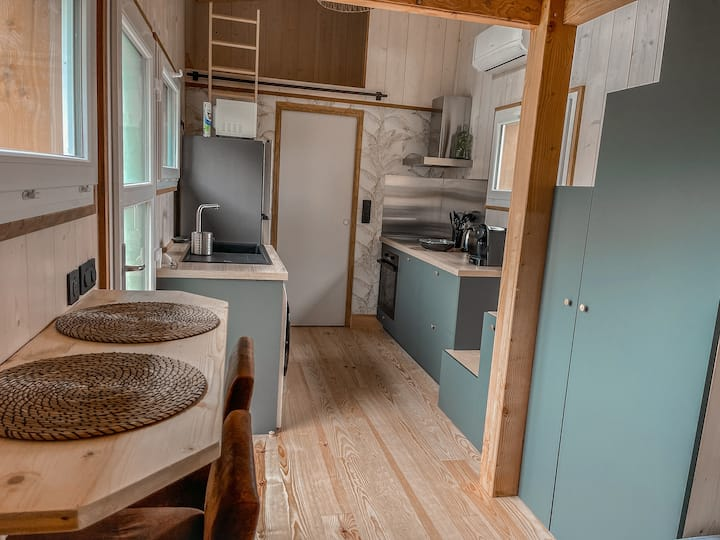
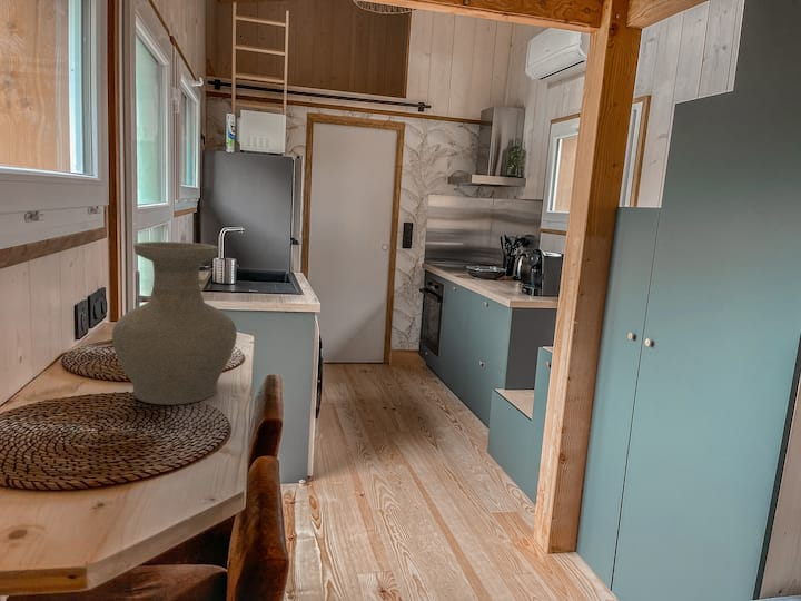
+ vase (176, 319)
